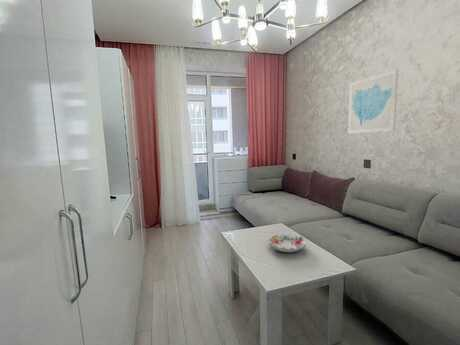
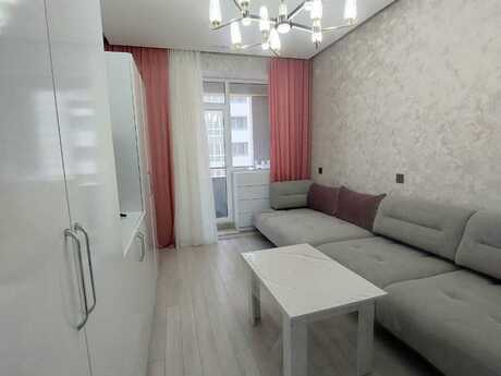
- decorative bowl (286, 243)
- wall art (370, 105)
